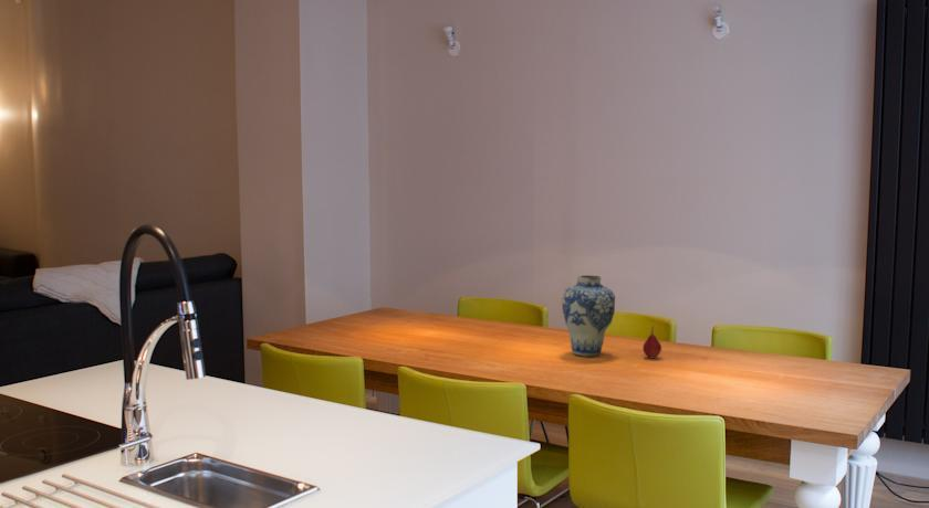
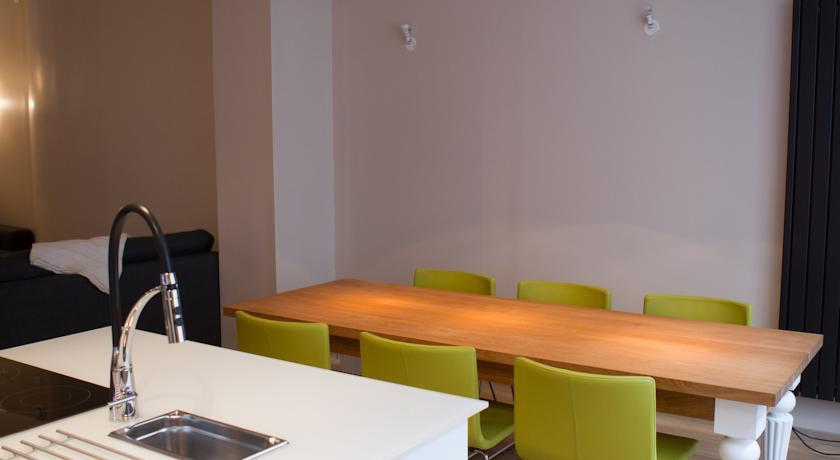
- vase (587, 315)
- fruit (651, 341)
